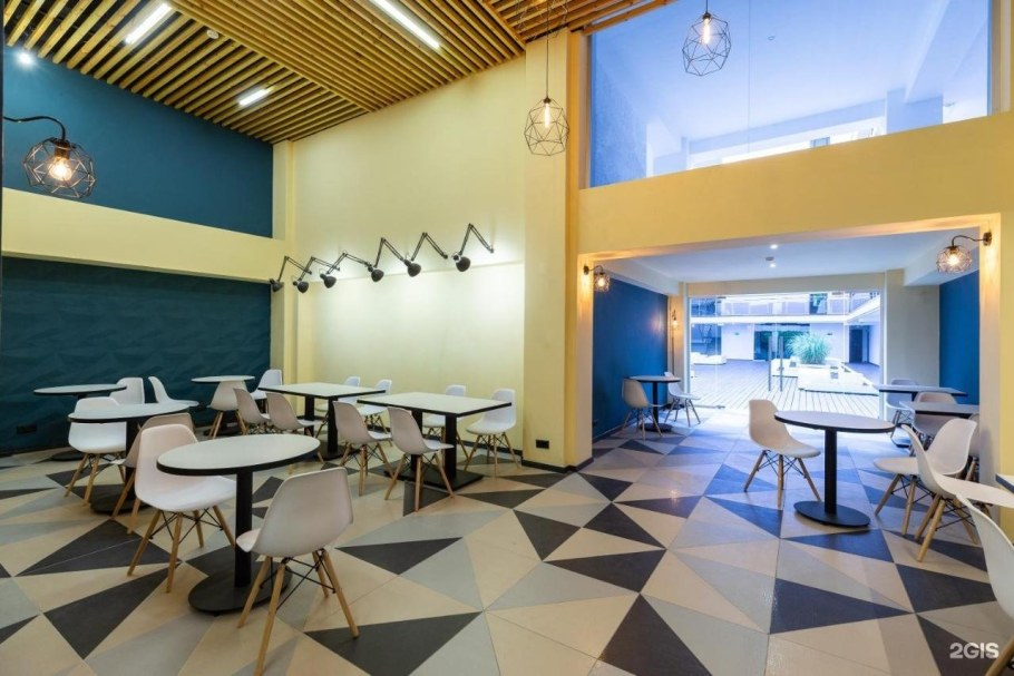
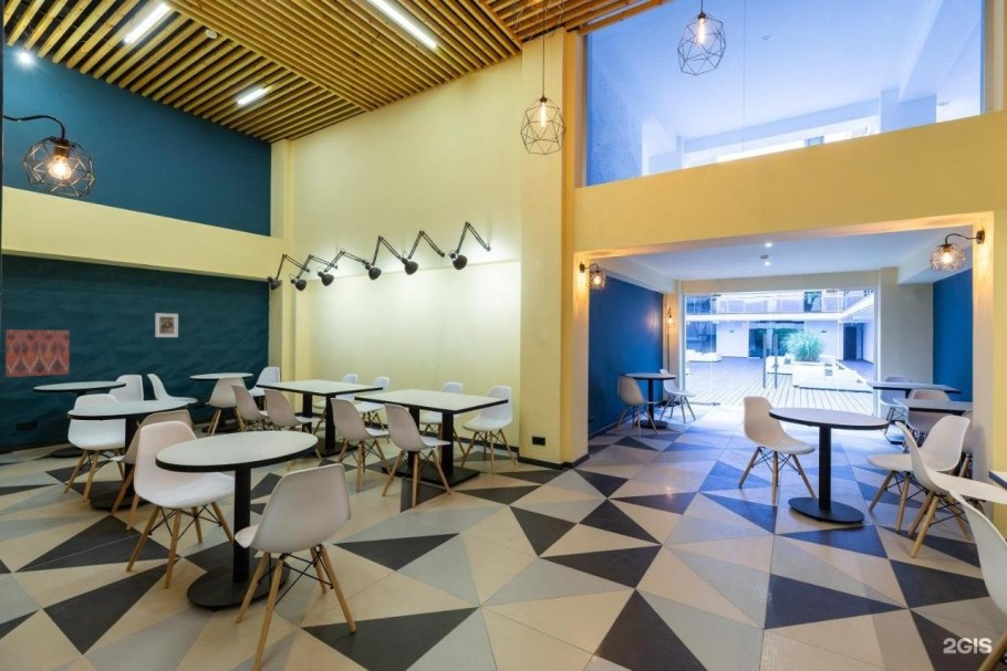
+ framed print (166, 325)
+ wall art (38, 353)
